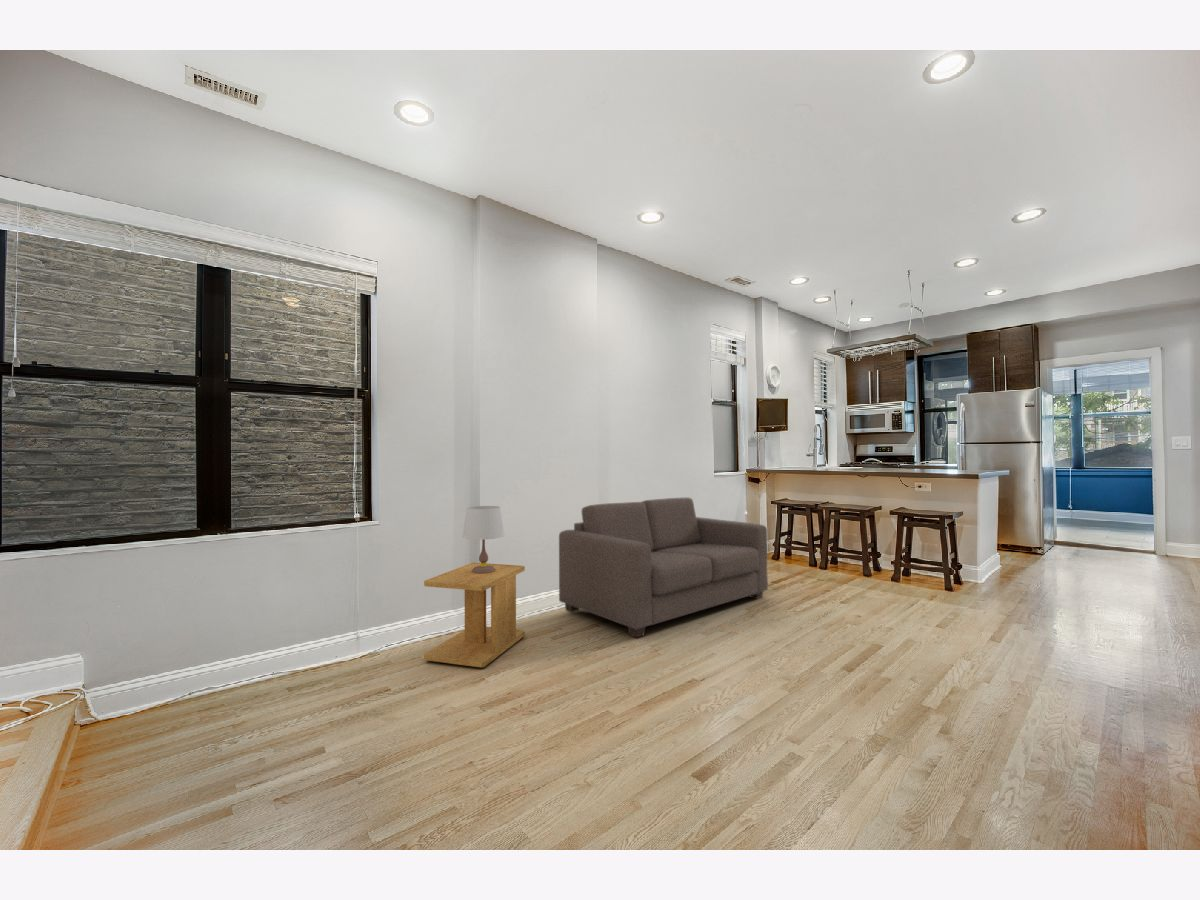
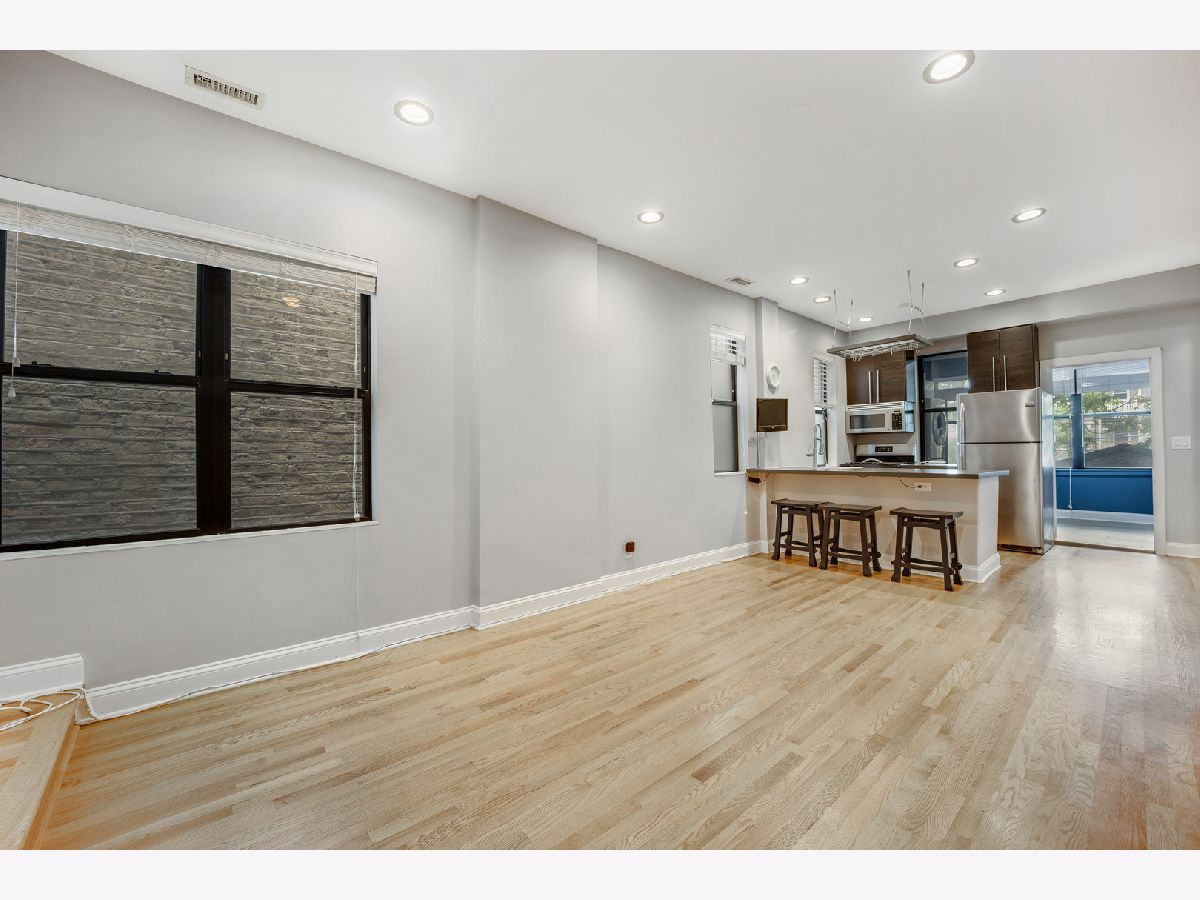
- sofa (668, 553)
- side table (477, 610)
- table lamp (483, 538)
